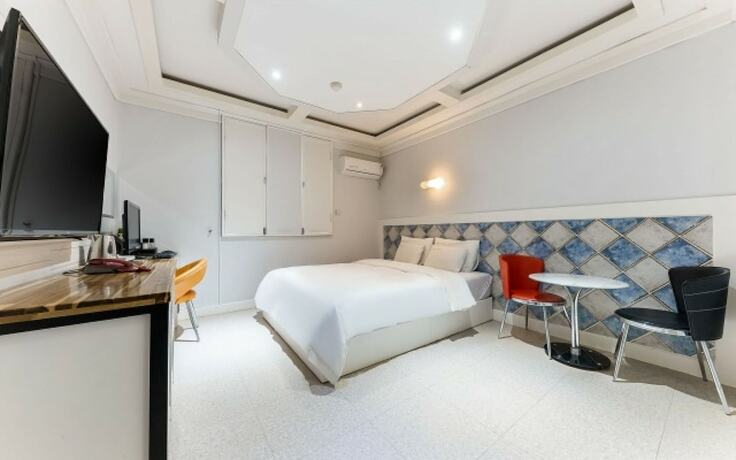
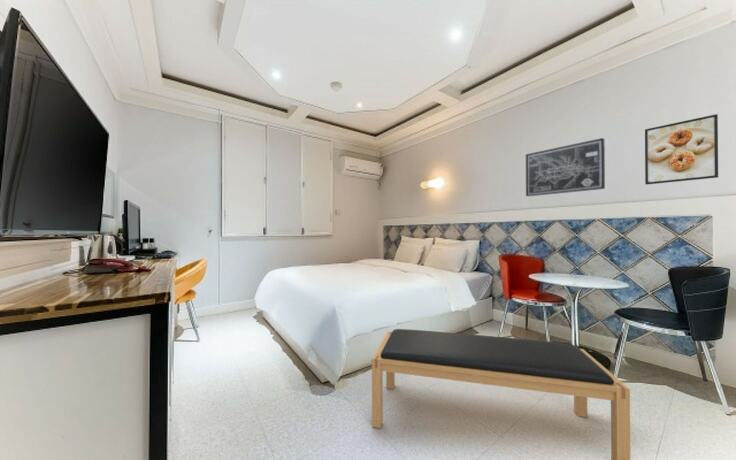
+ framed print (679, 151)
+ bench (481, 382)
+ wall art (561, 170)
